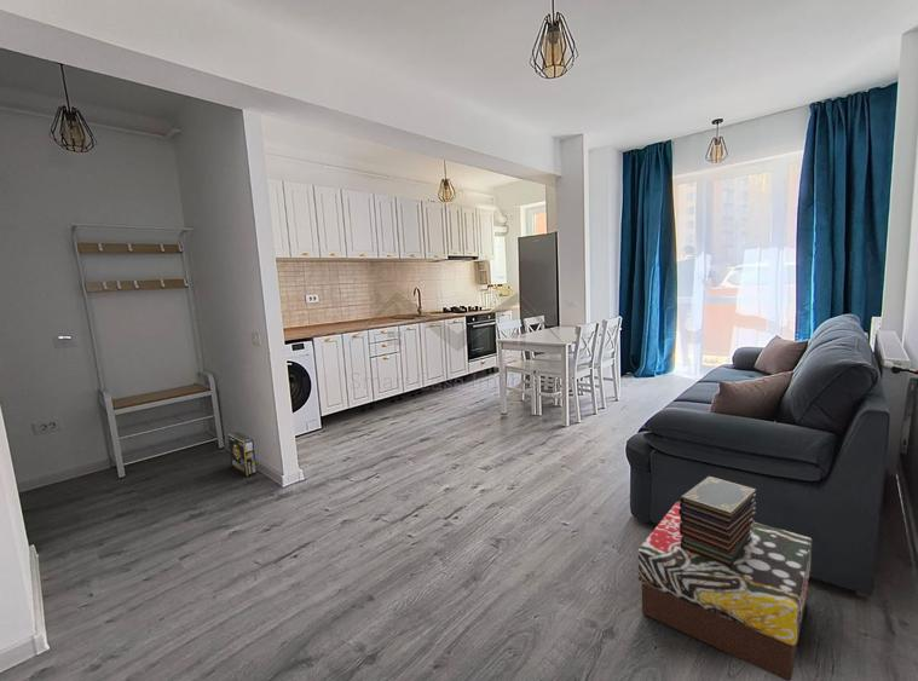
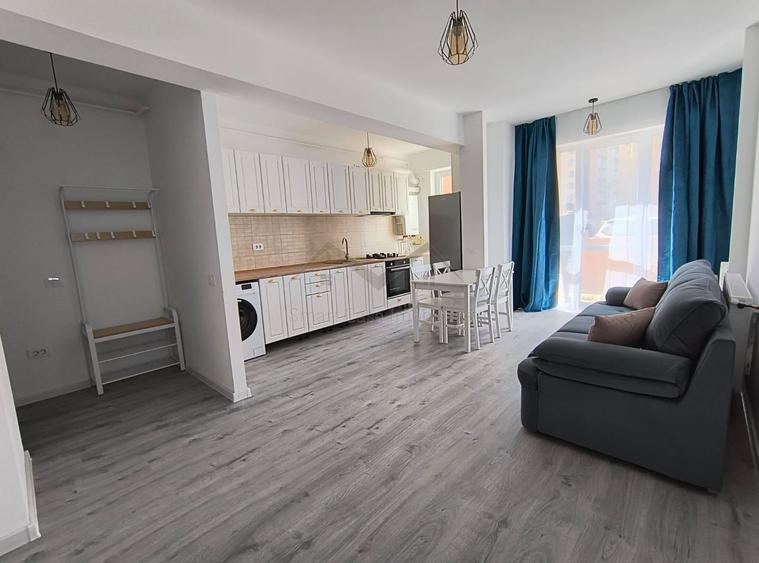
- book stack (717, 518)
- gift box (723, 576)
- box (242, 452)
